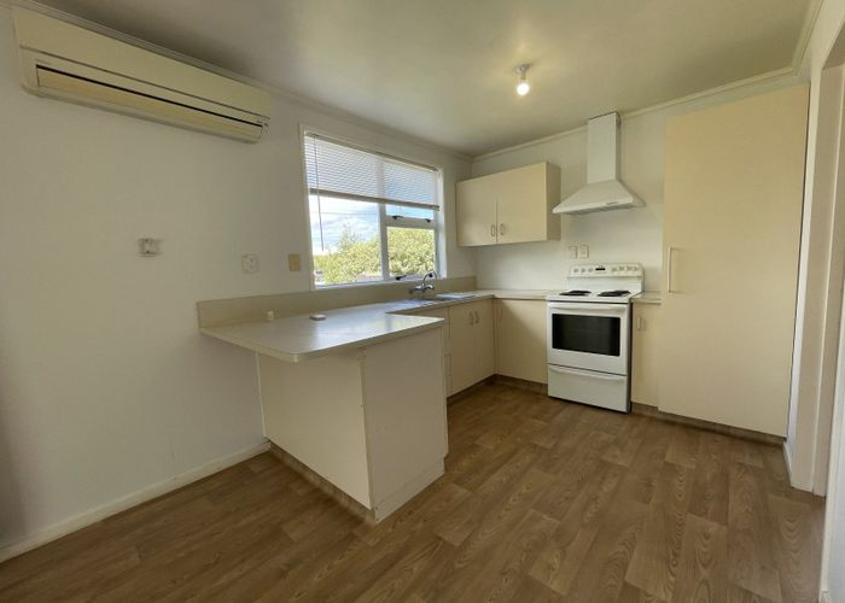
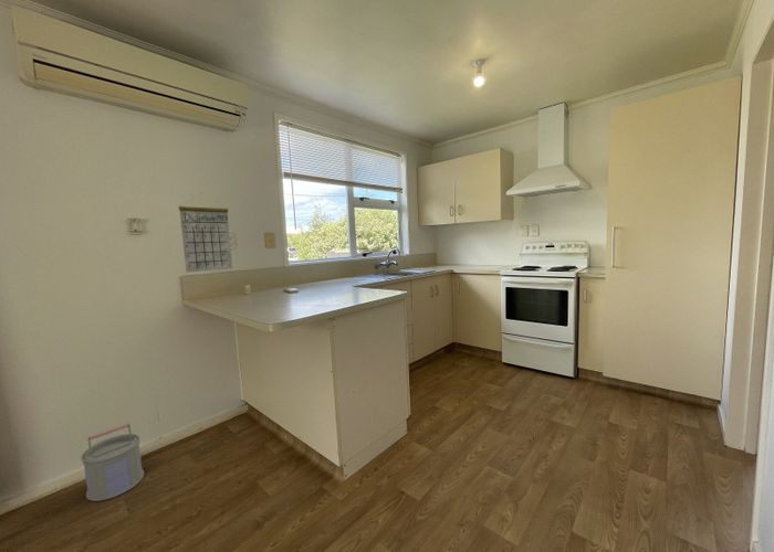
+ bucket (113, 456)
+ calendar (206, 231)
